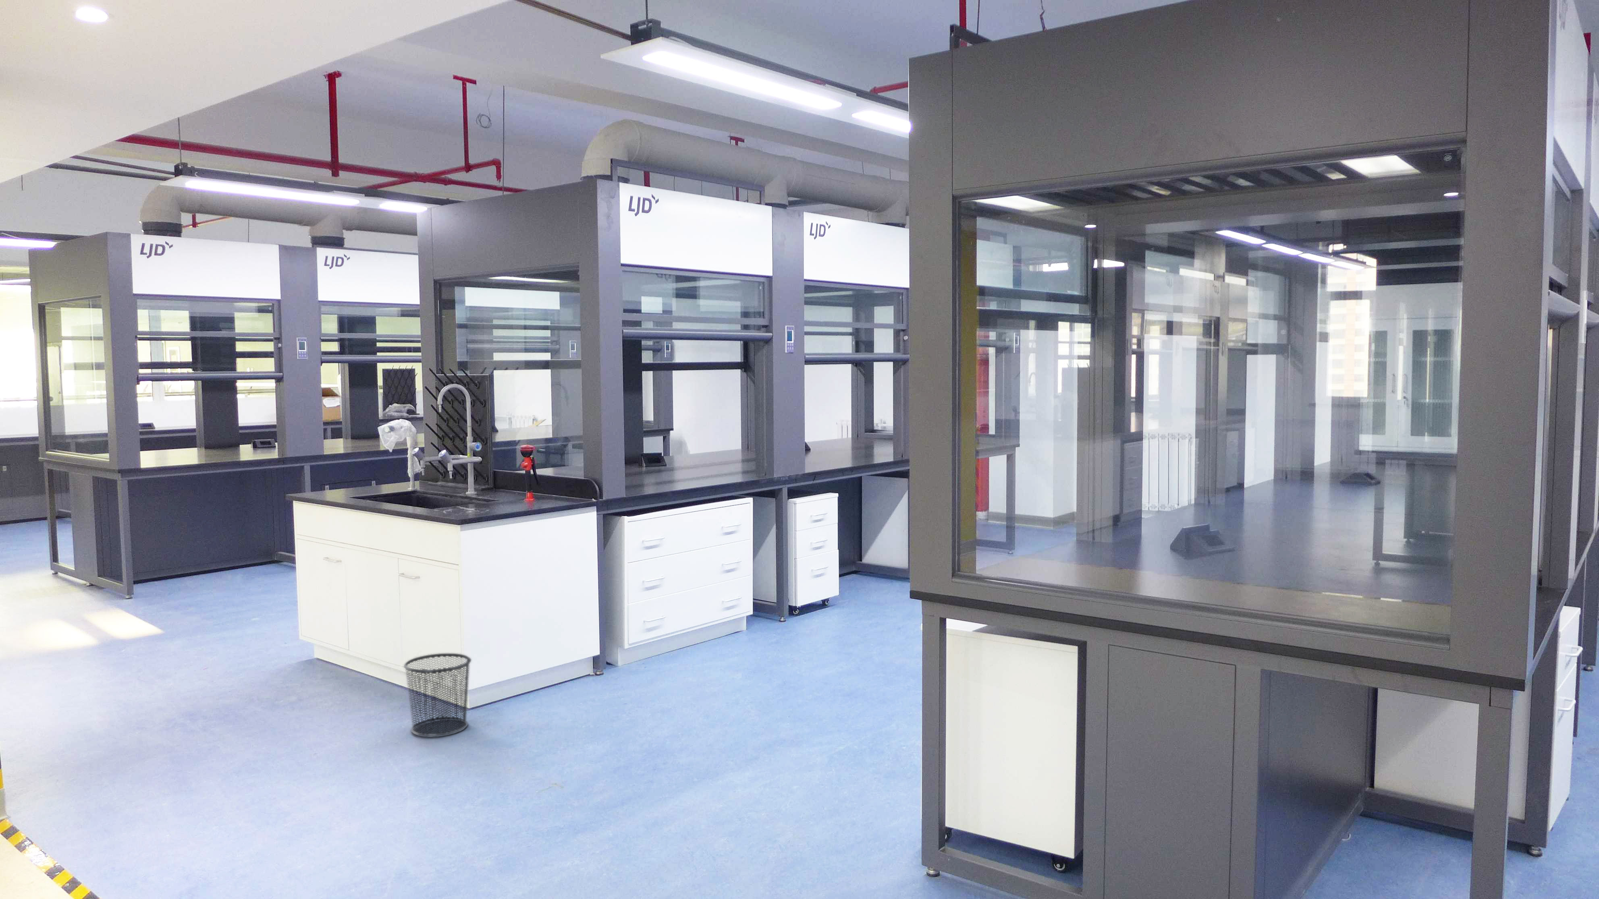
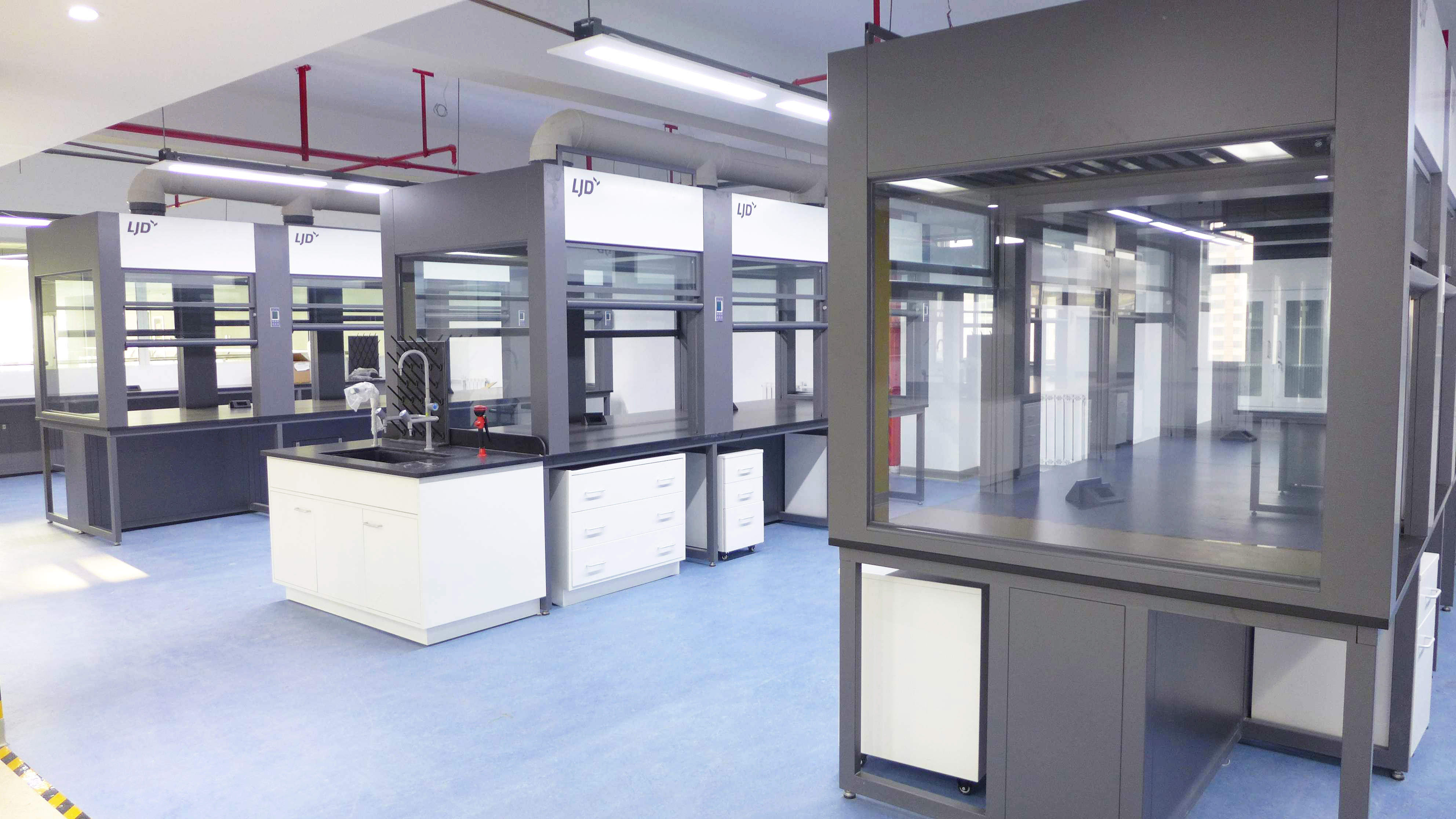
- waste bin (438, 695)
